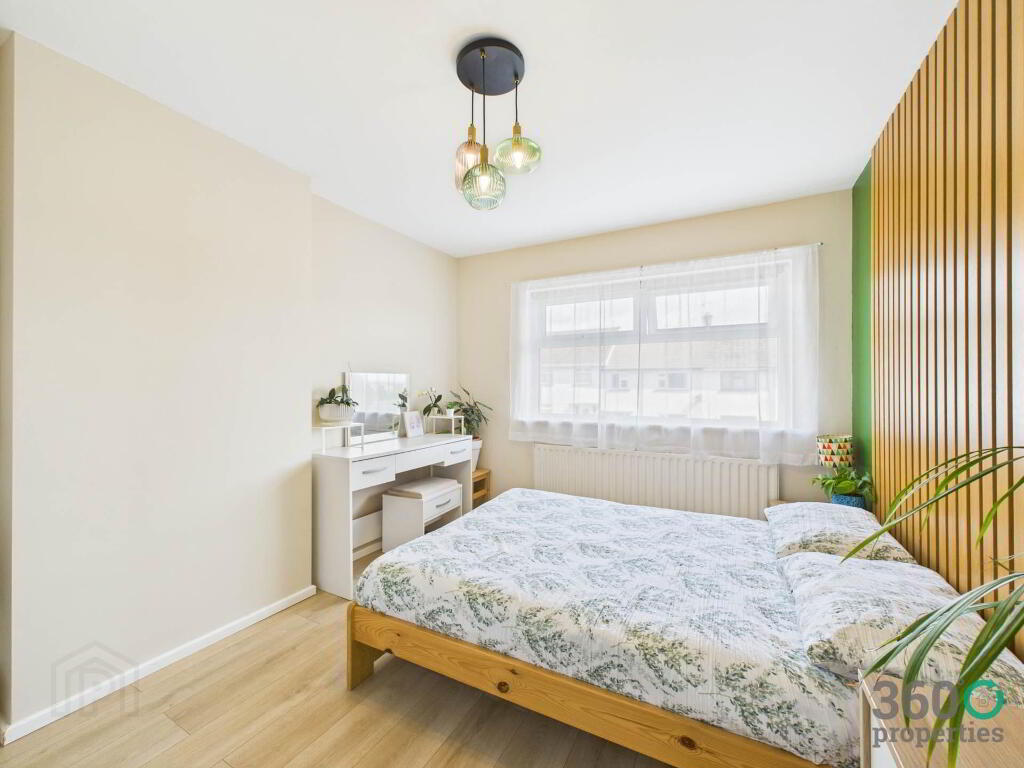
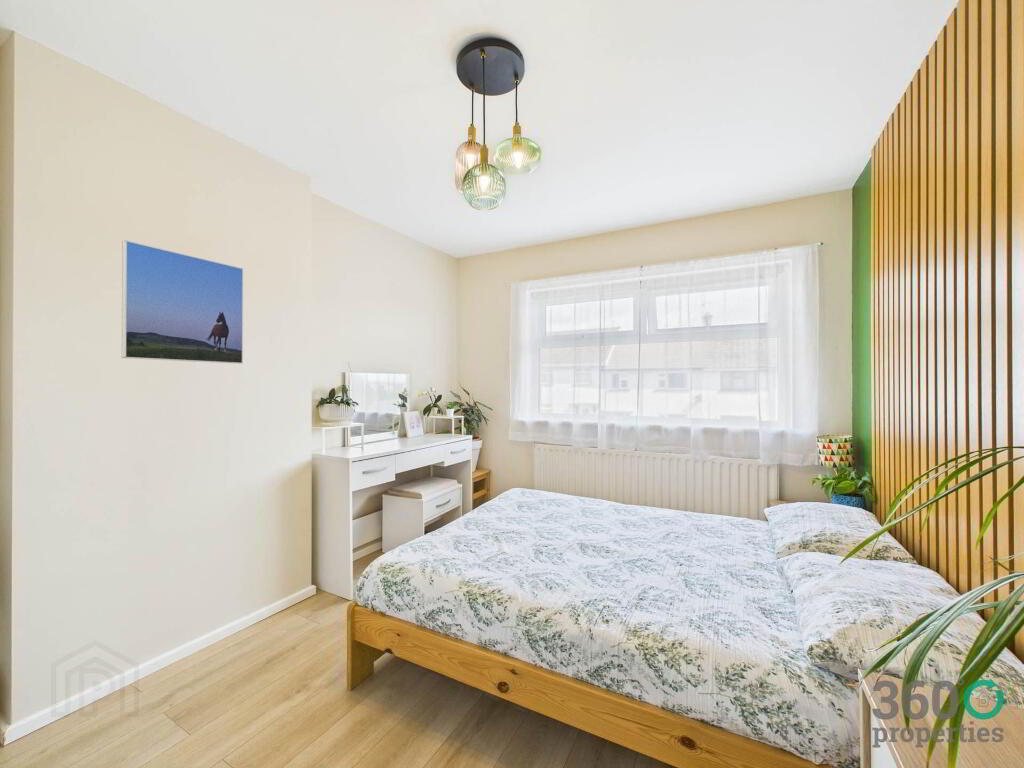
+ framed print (188, 308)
